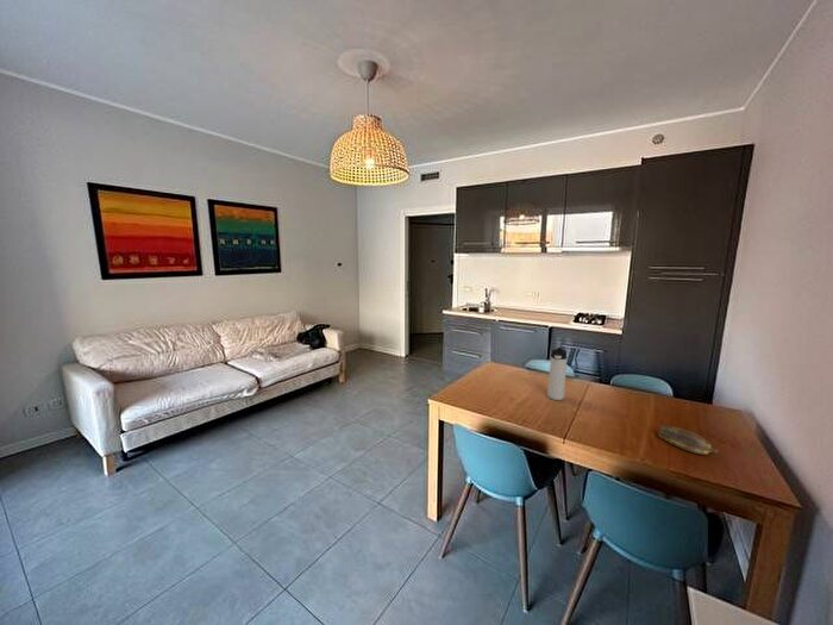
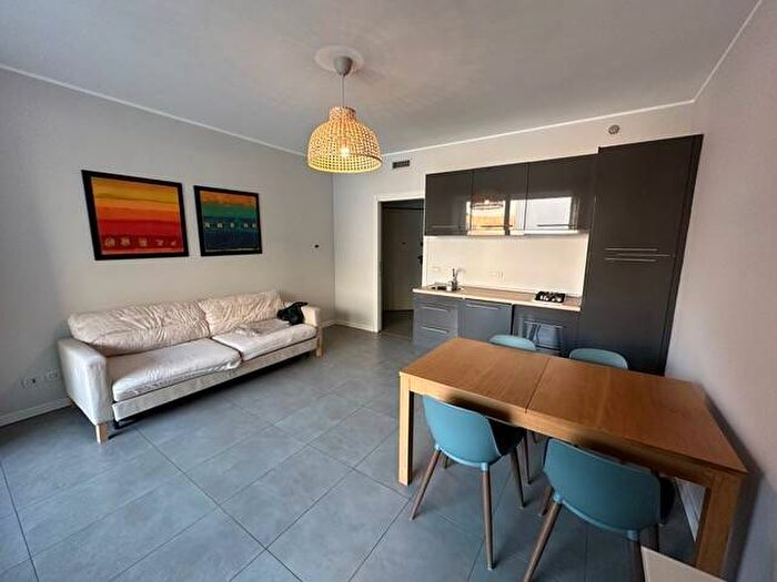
- banana (688, 438)
- thermos bottle (557, 374)
